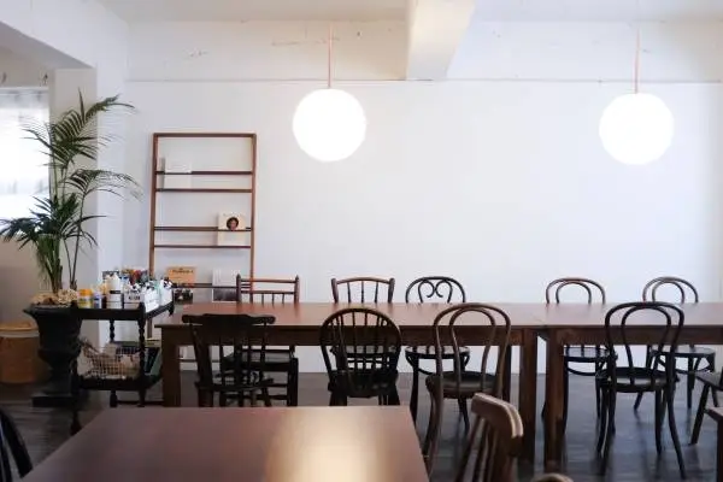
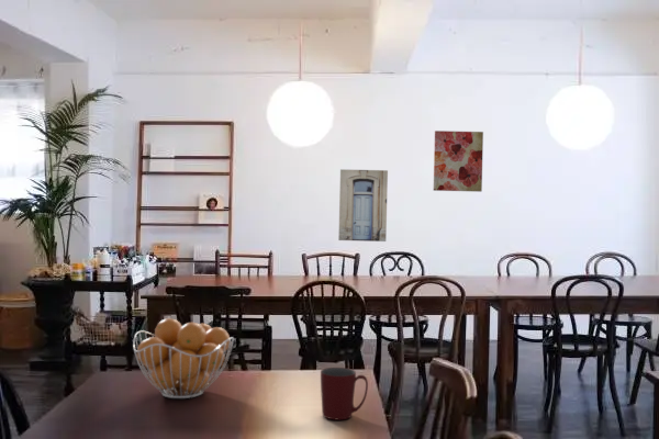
+ mug (344, 393)
+ wall art (458, 160)
+ wall art (362, 205)
+ fruit basket (183, 356)
